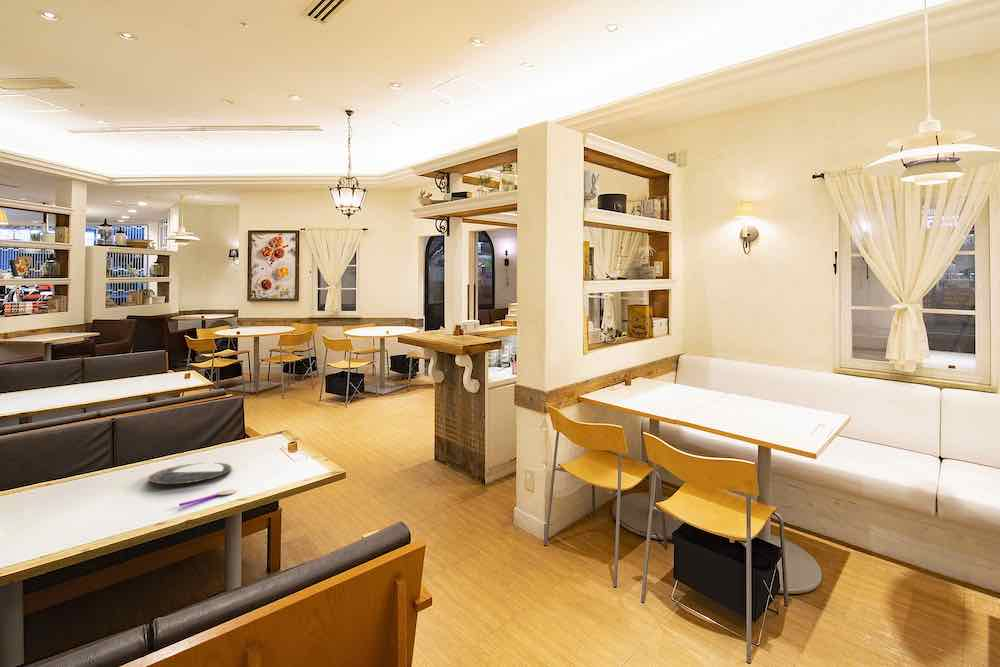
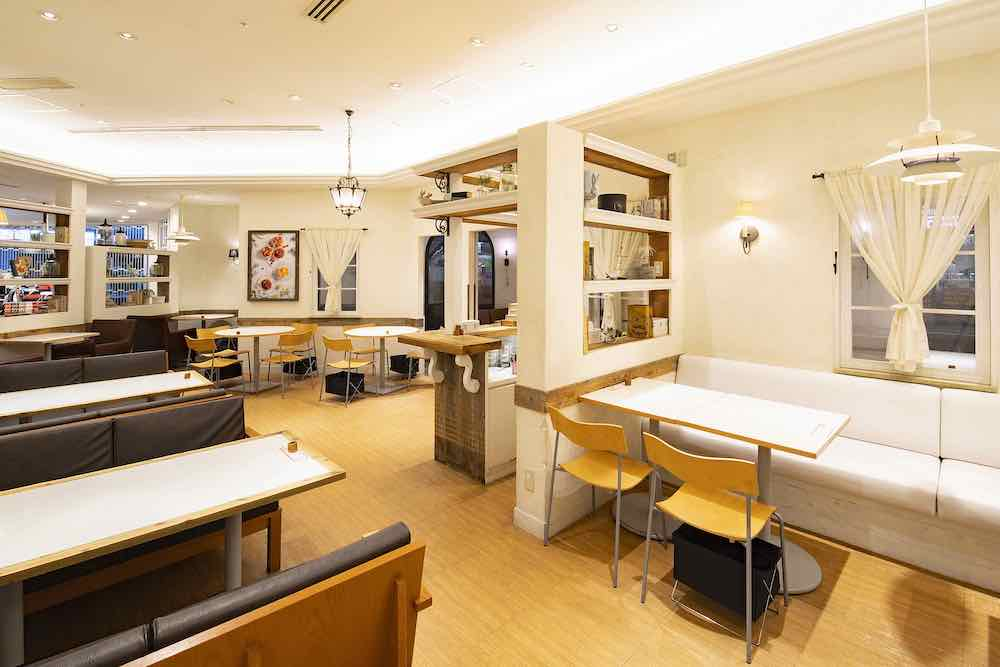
- plate (191, 473)
- spoon (210, 496)
